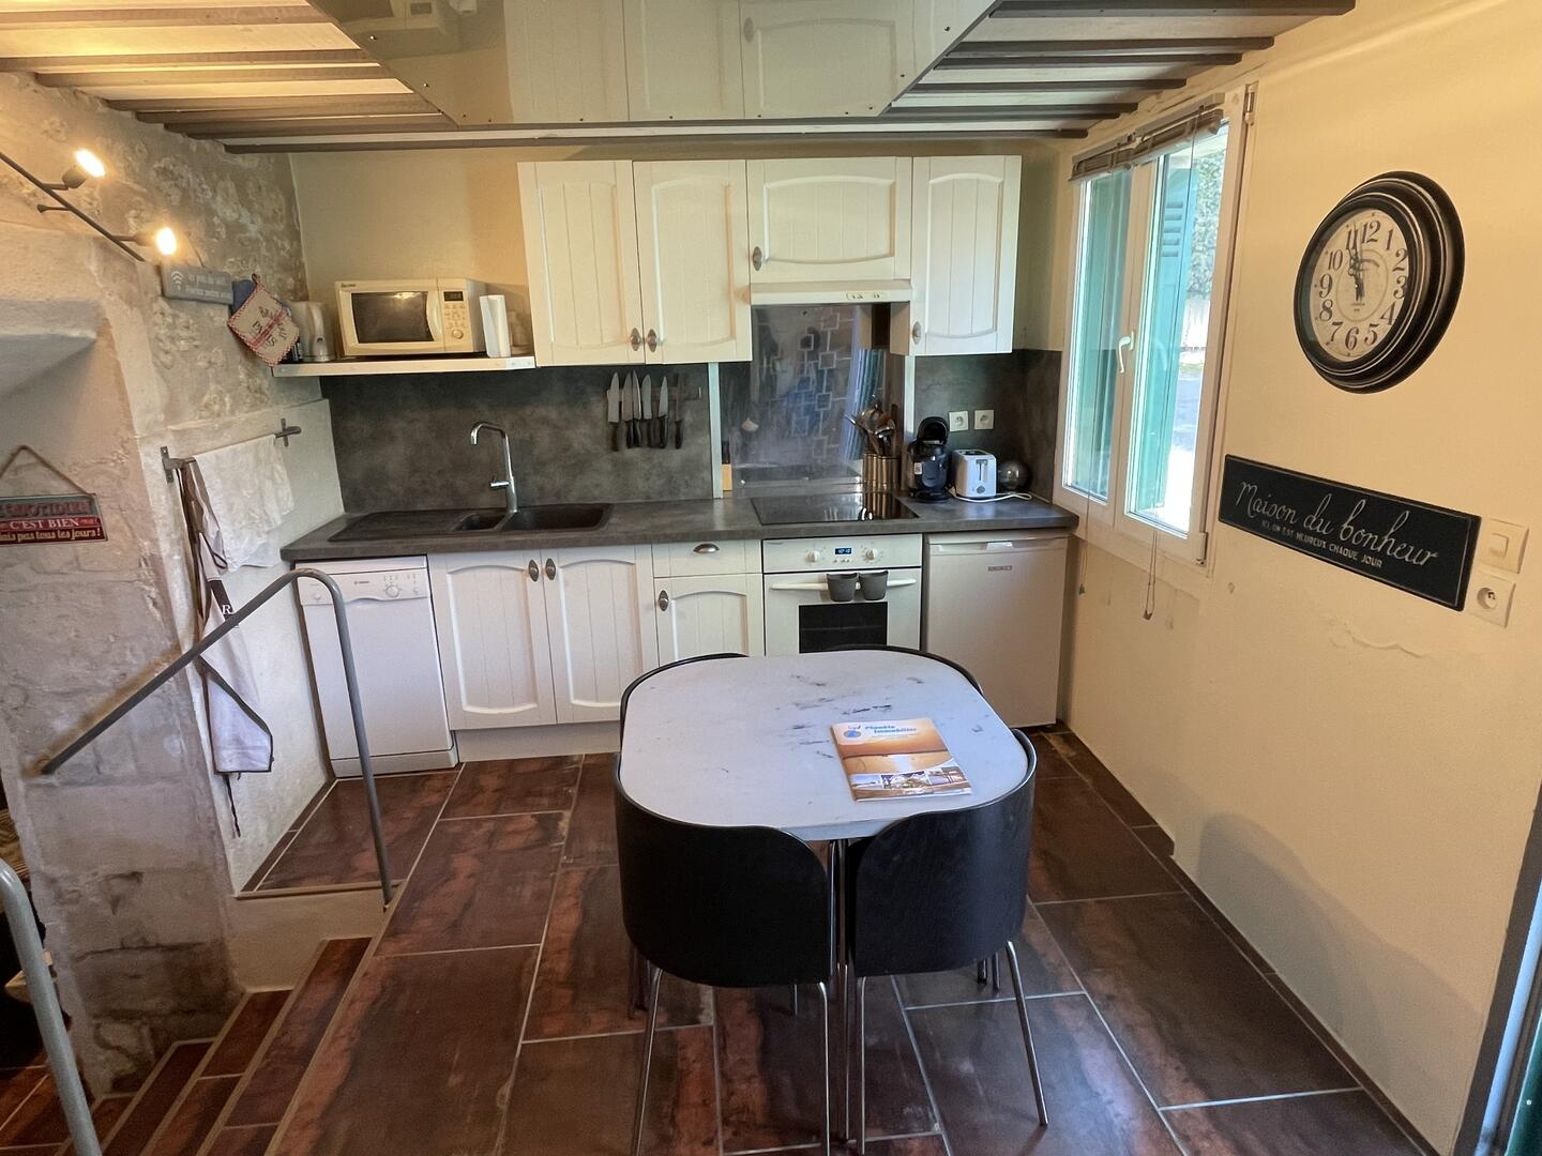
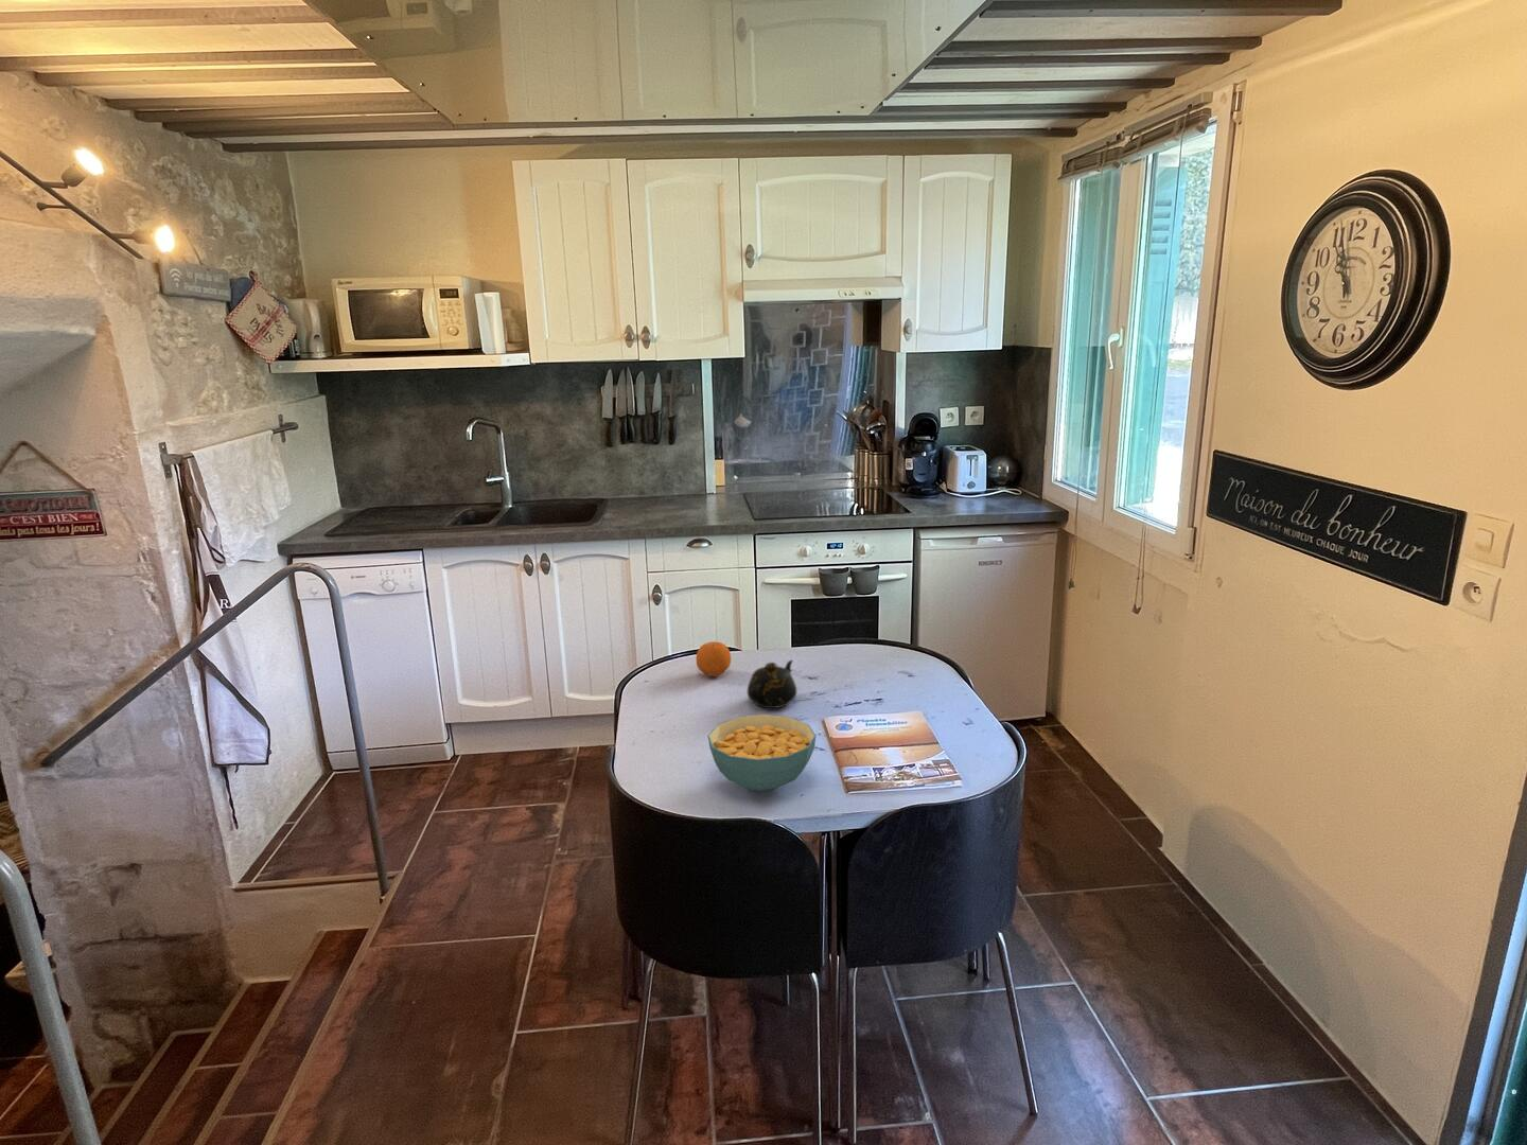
+ fruit (713, 658)
+ cereal bowl (761, 759)
+ teapot (773, 682)
